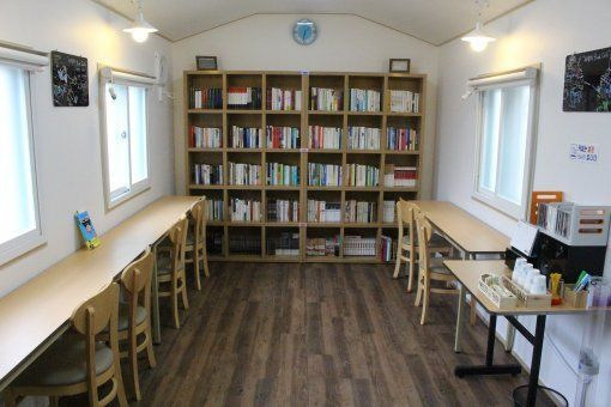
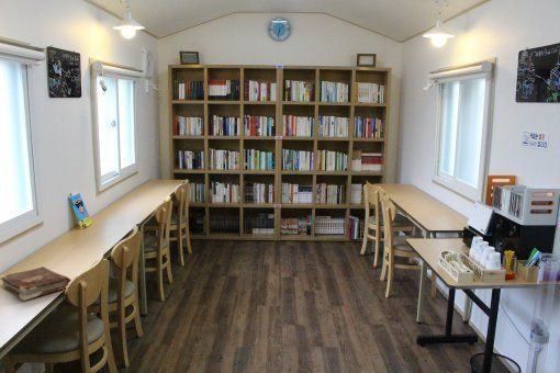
+ book (35, 281)
